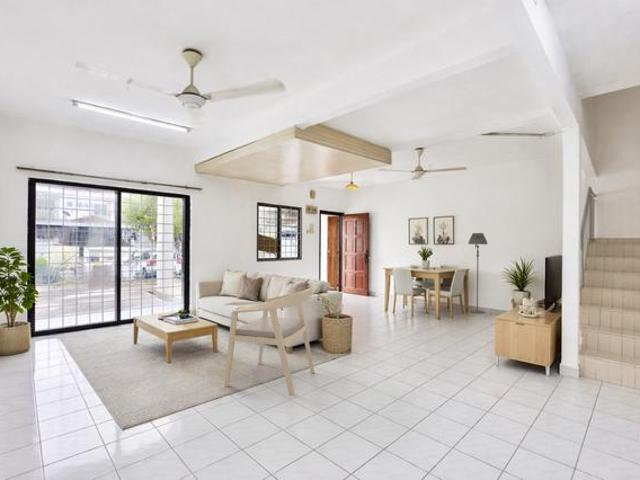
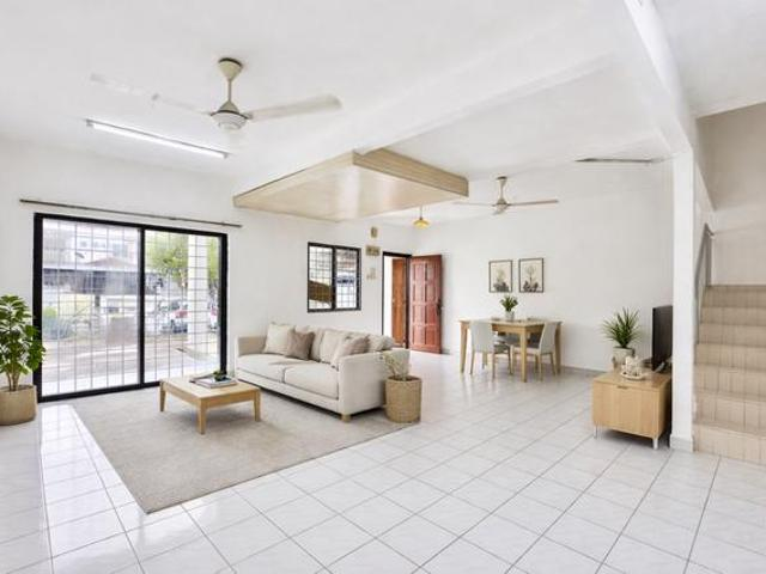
- armchair (273, 333)
- floor lamp (477, 272)
